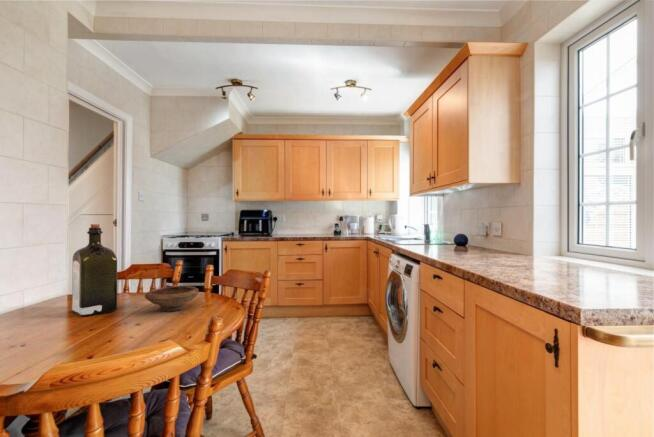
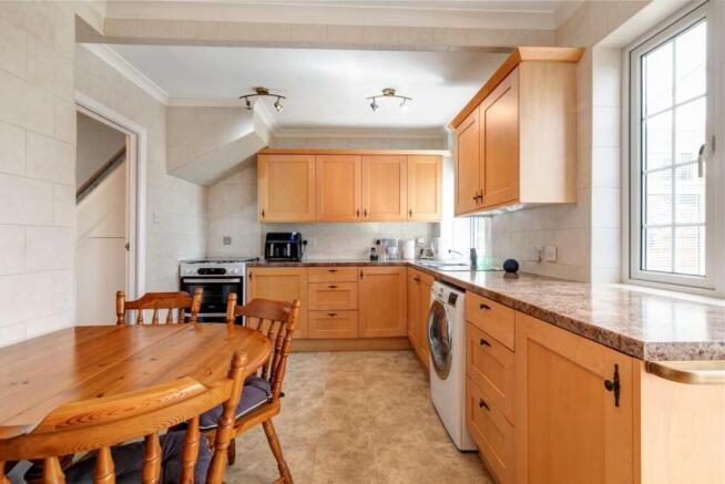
- bowl (172, 299)
- liquor (94, 267)
